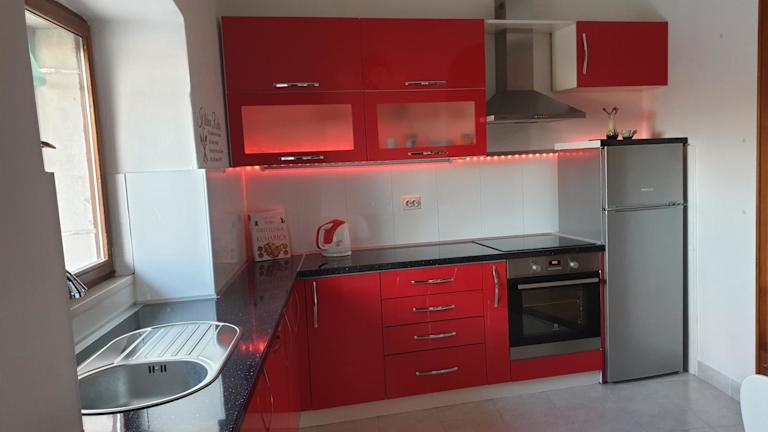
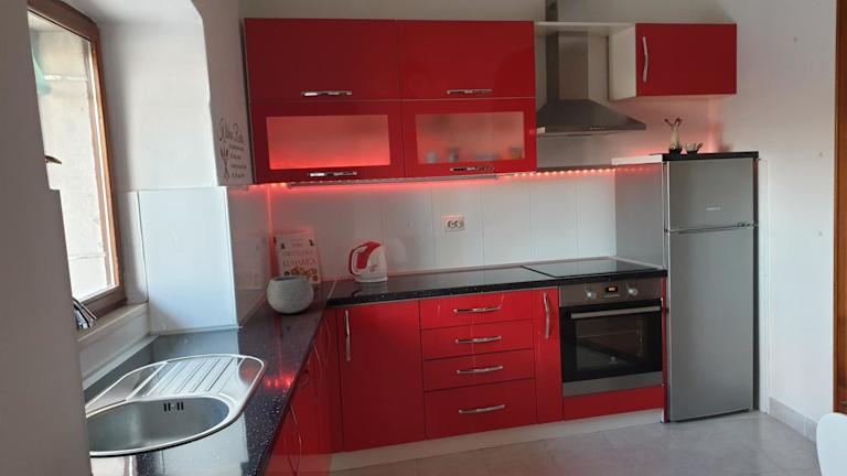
+ bowl (290, 294)
